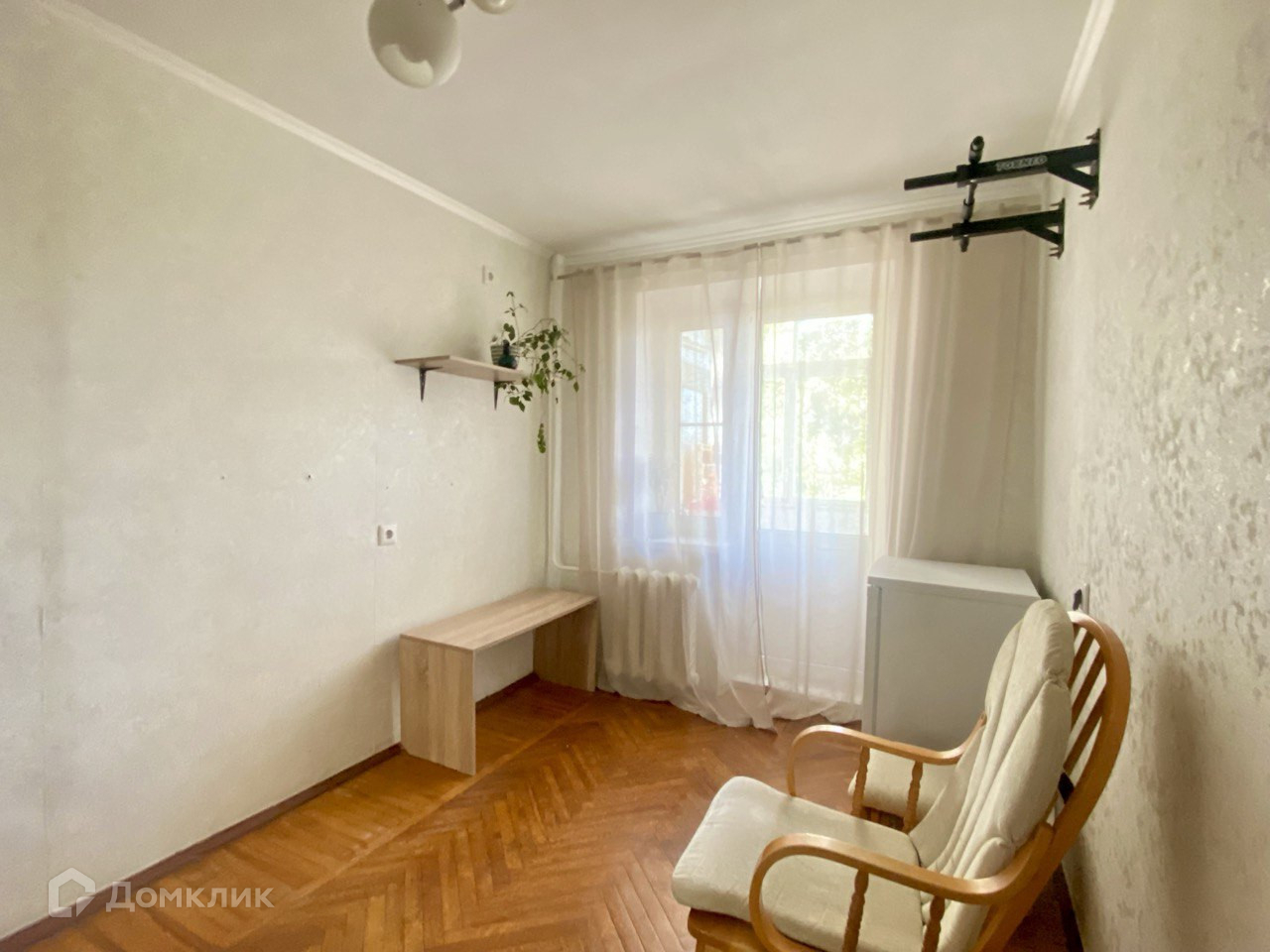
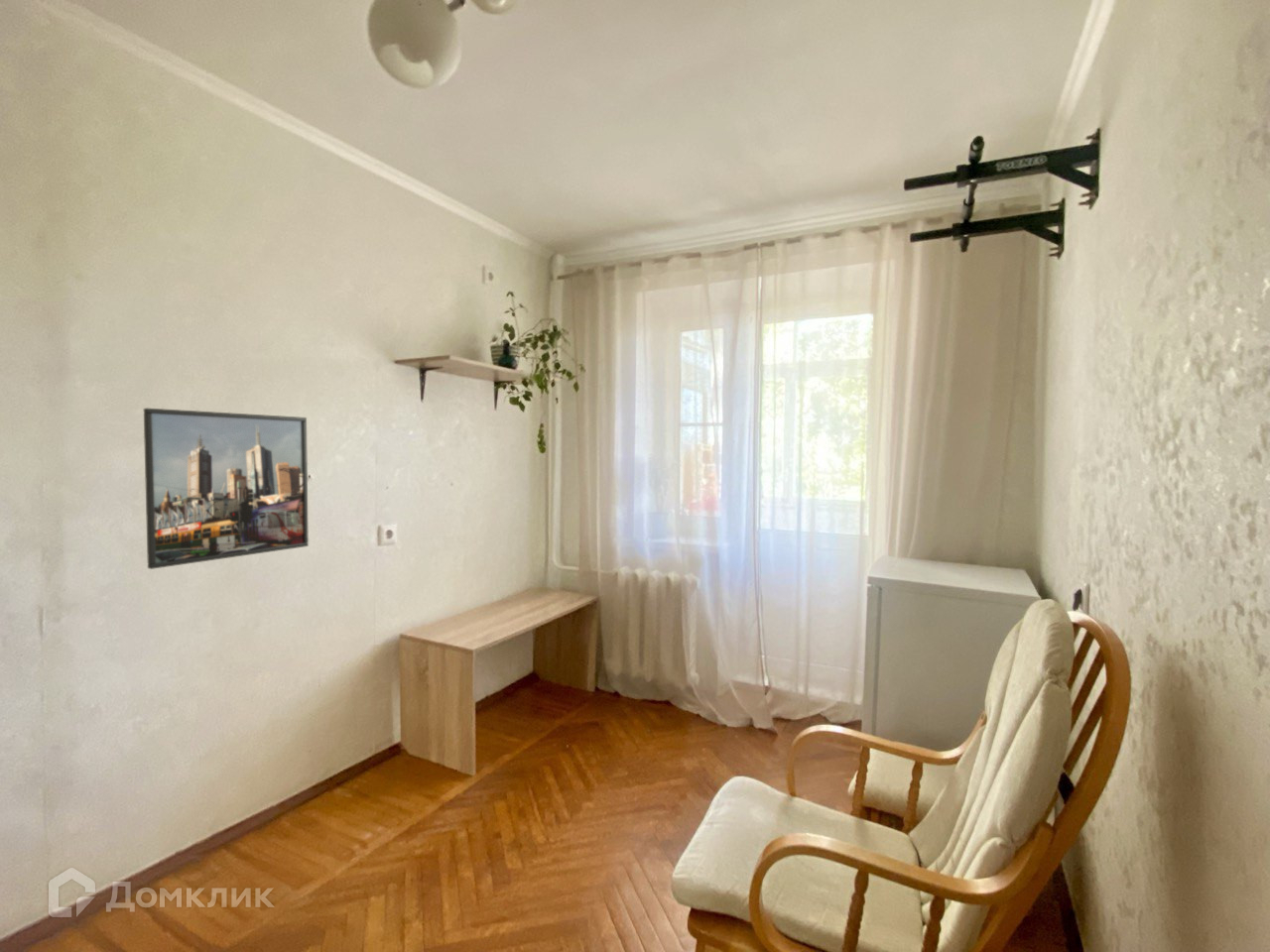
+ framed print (235, 485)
